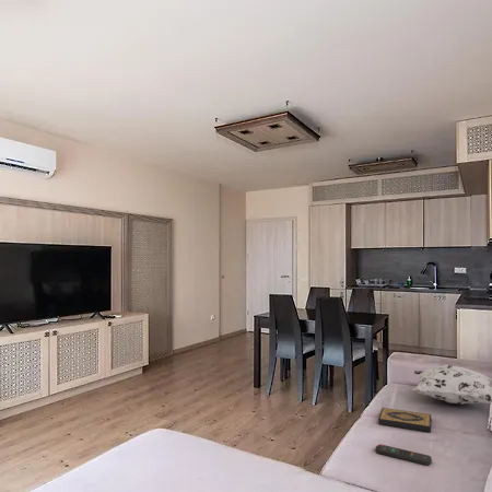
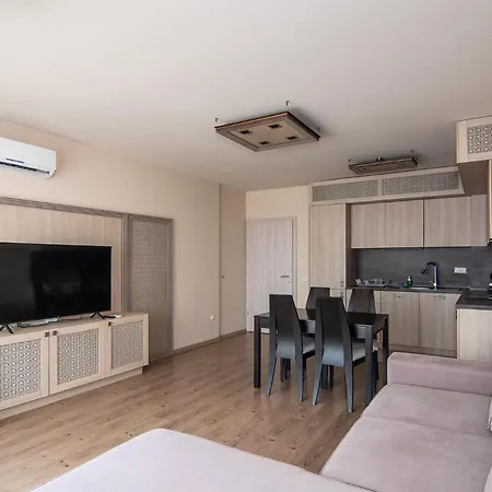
- decorative pillow (454, 384)
- remote control (402, 454)
- hardback book (405, 419)
